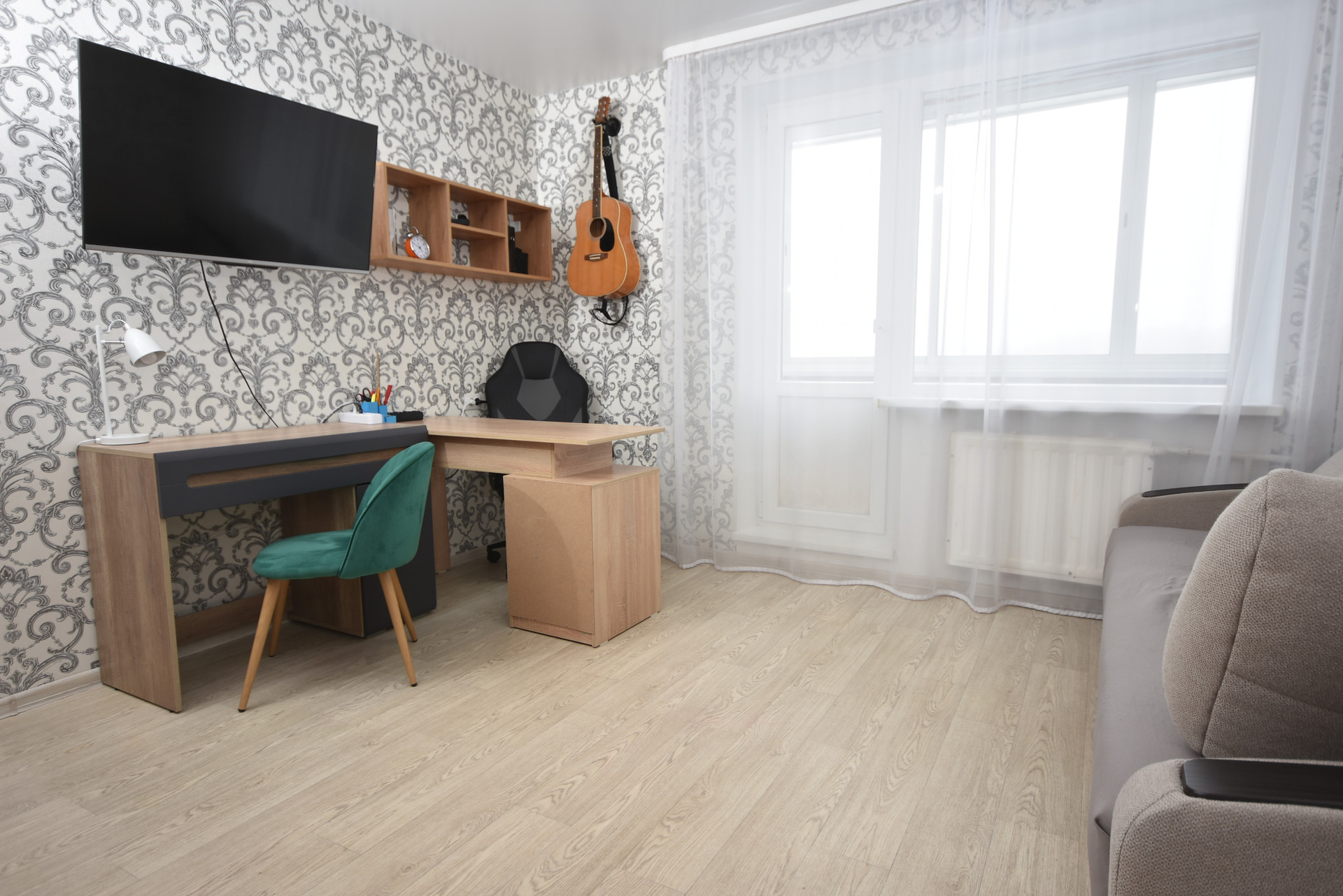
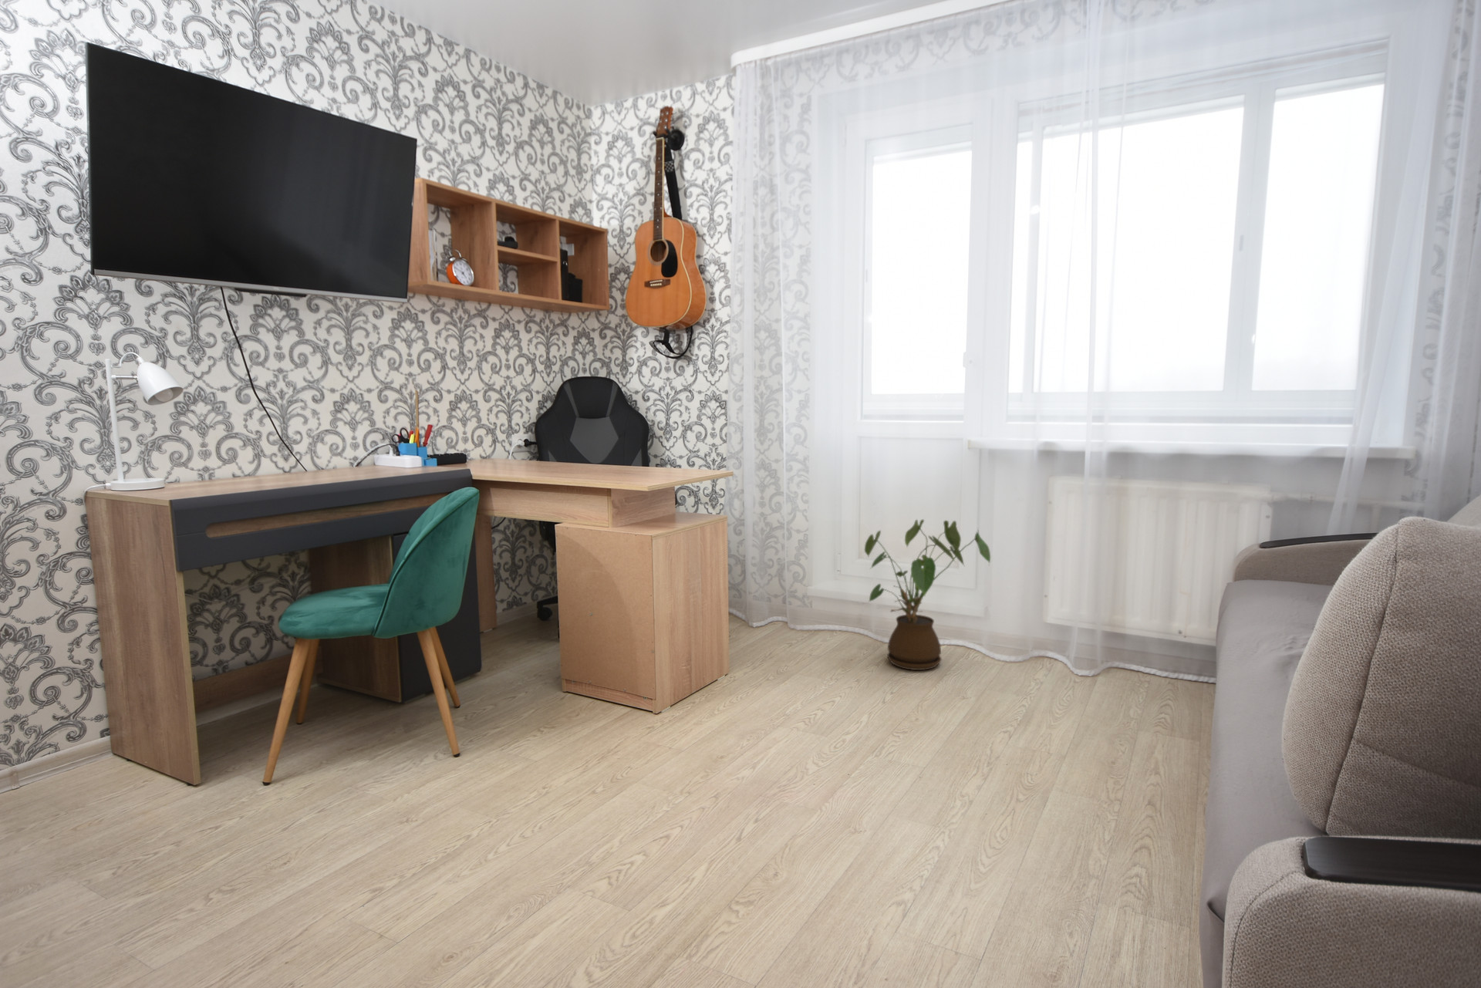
+ house plant (922, 595)
